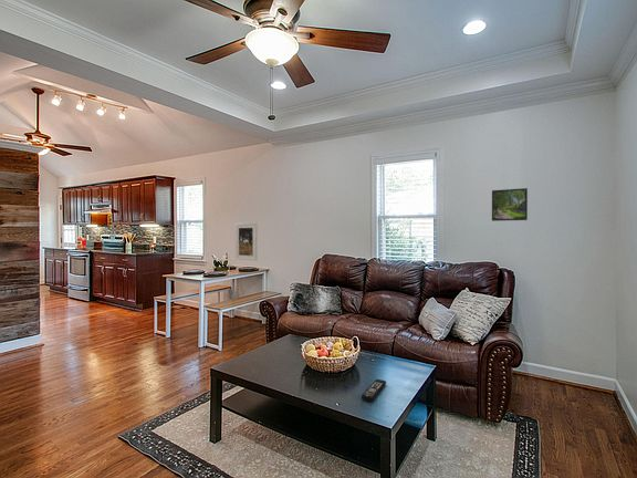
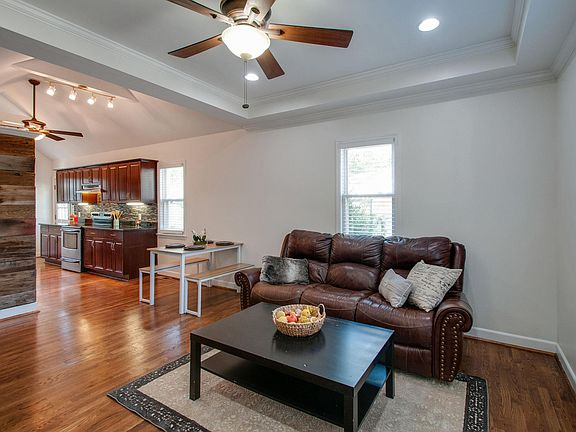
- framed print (509, 205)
- remote control (374, 389)
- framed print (246, 241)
